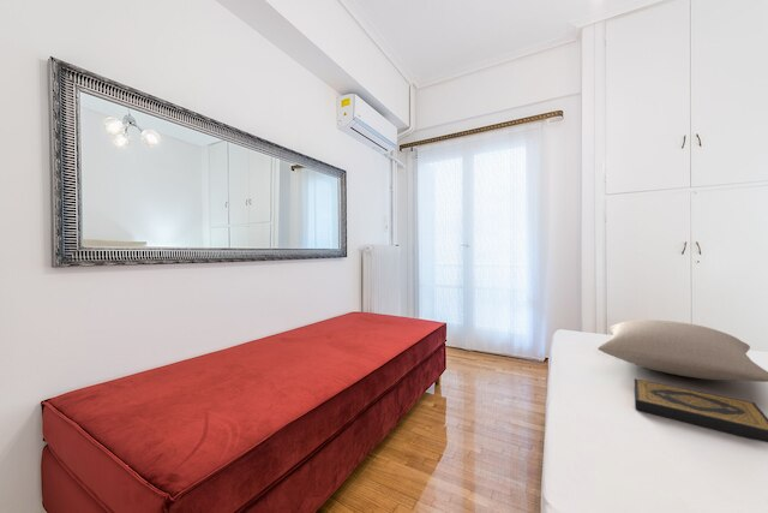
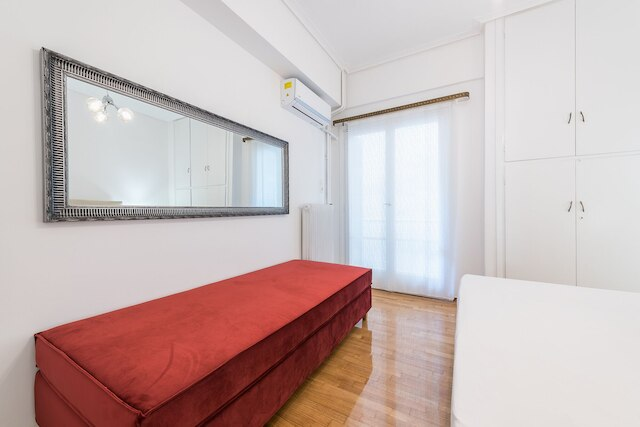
- pillow (672, 347)
- hardback book (694, 406)
